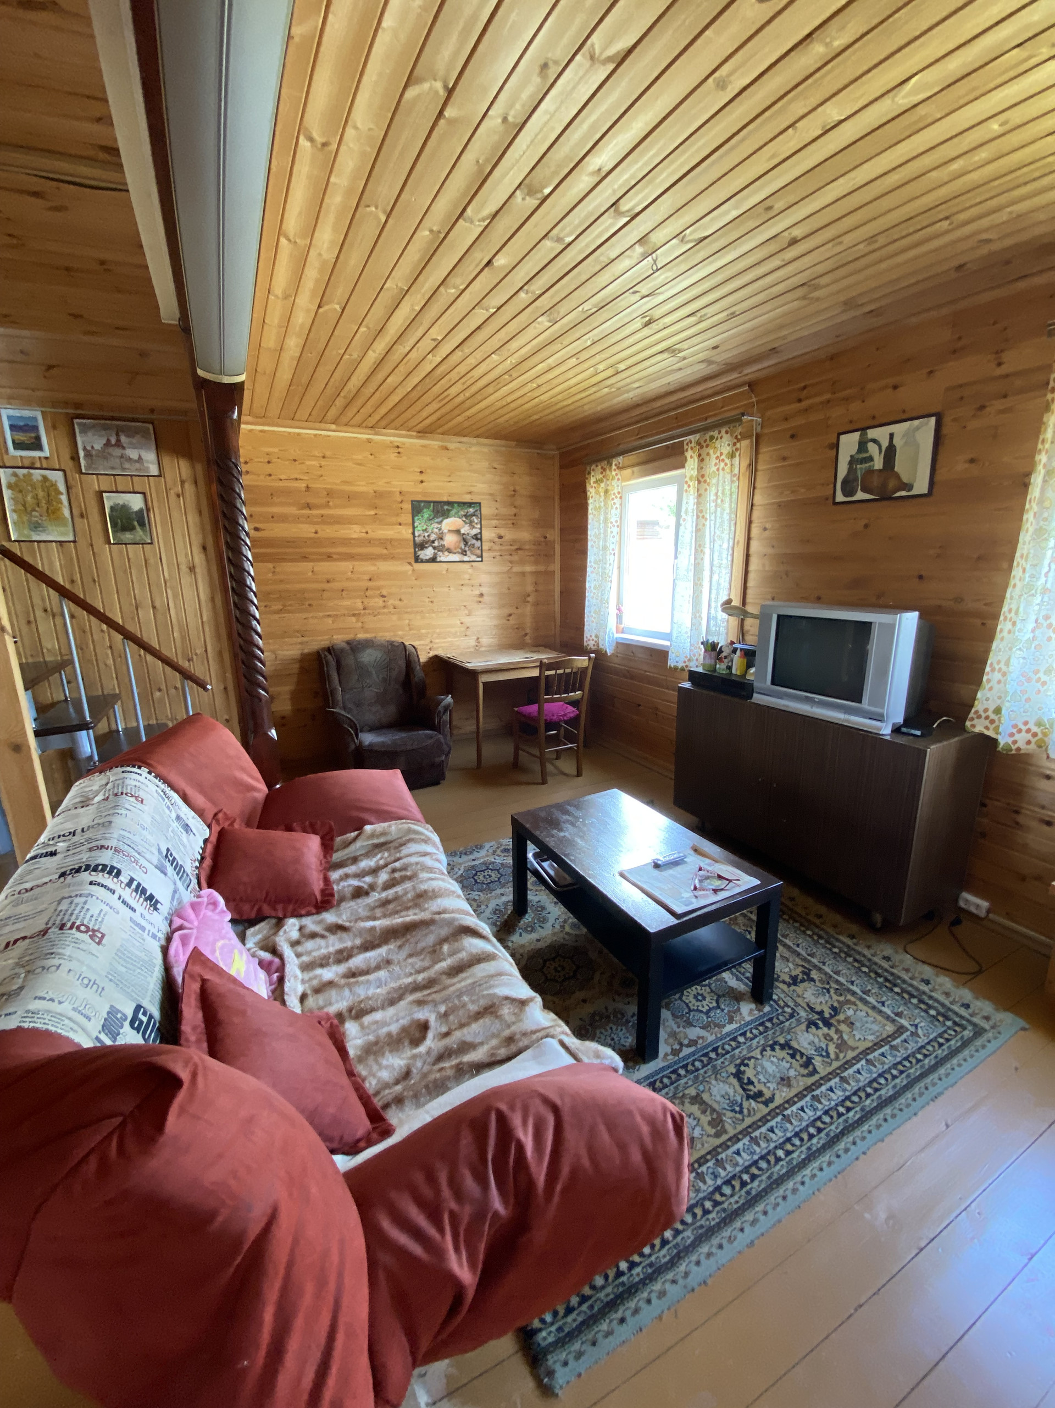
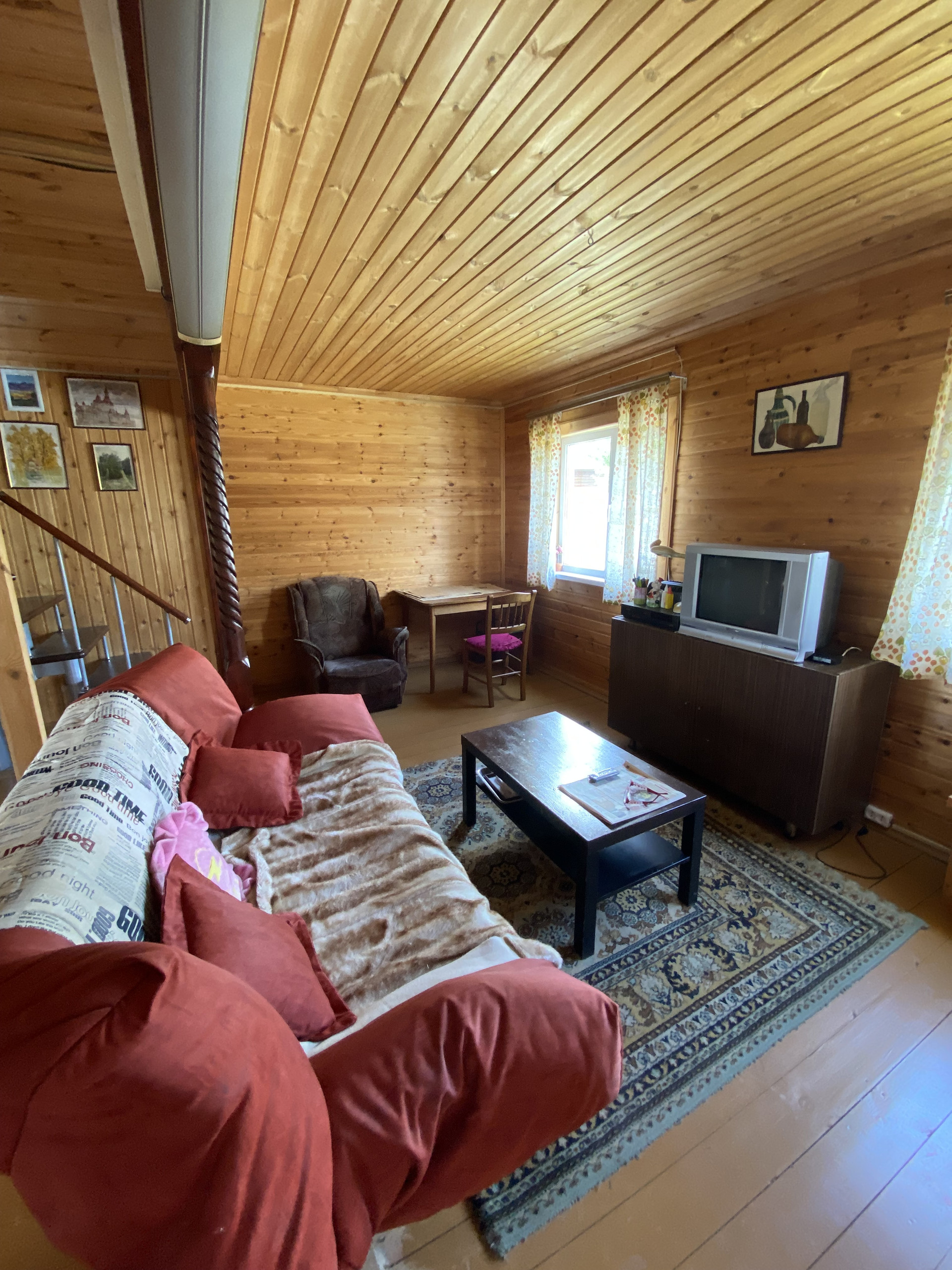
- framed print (448, 532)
